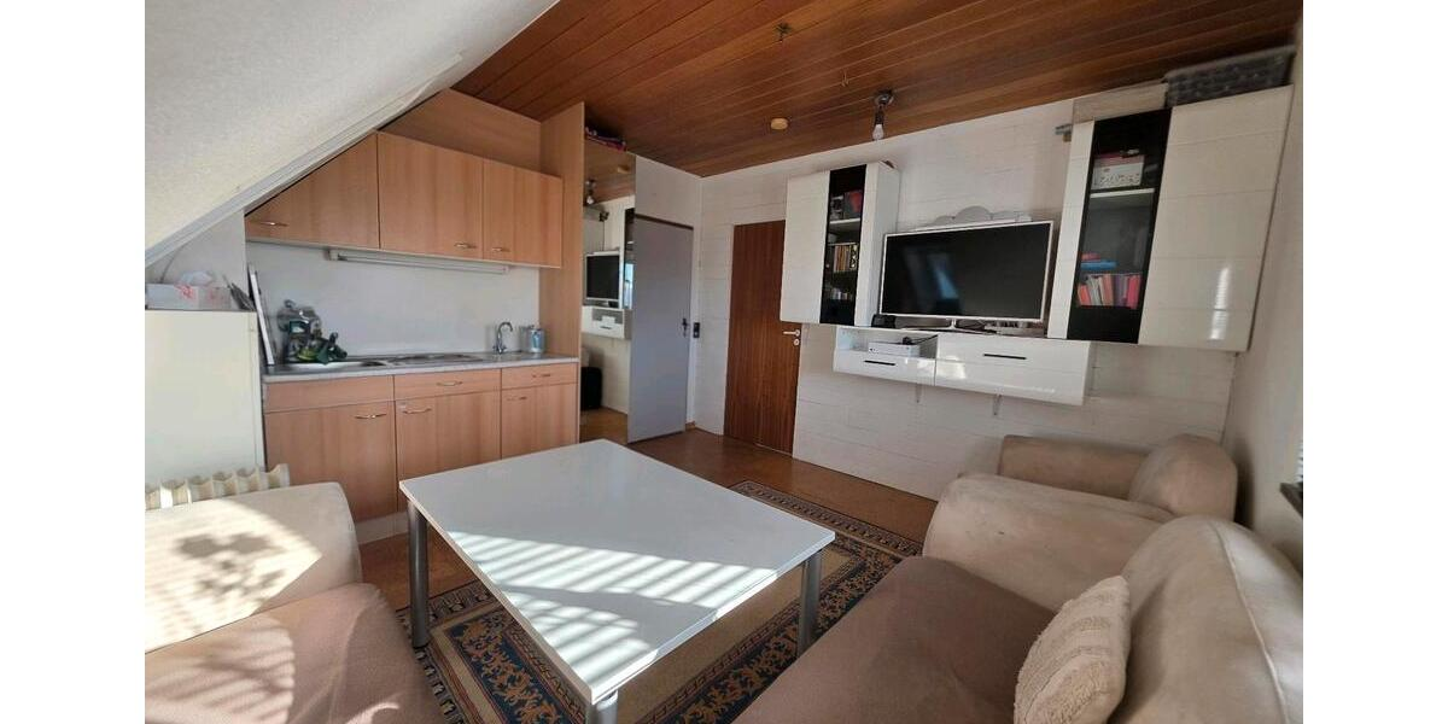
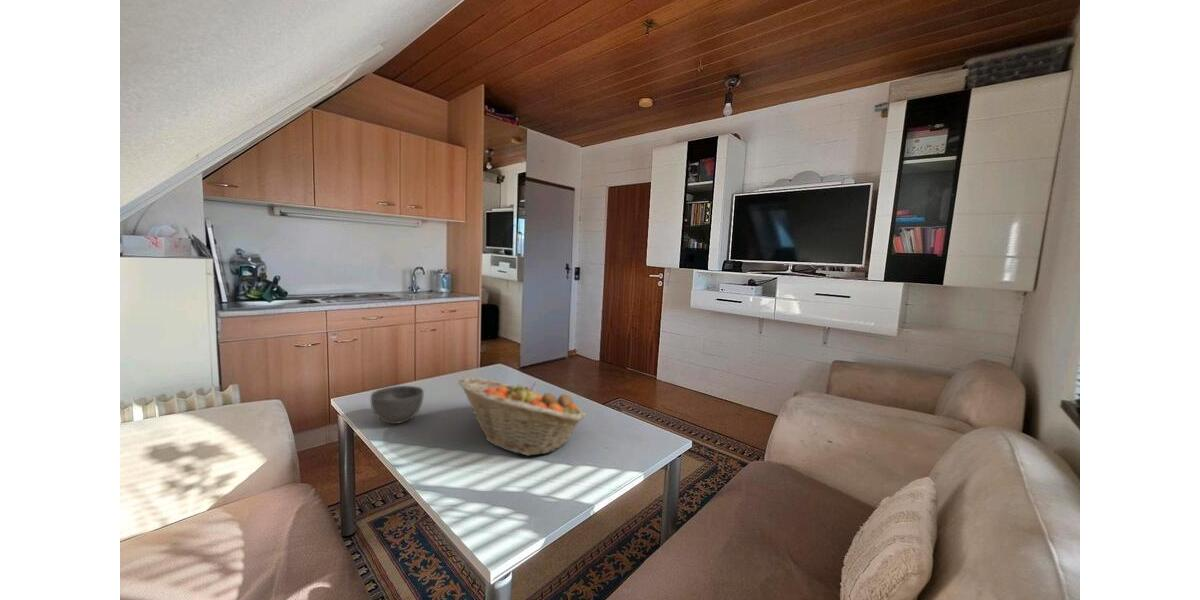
+ fruit basket (521, 407)
+ bowl (397, 406)
